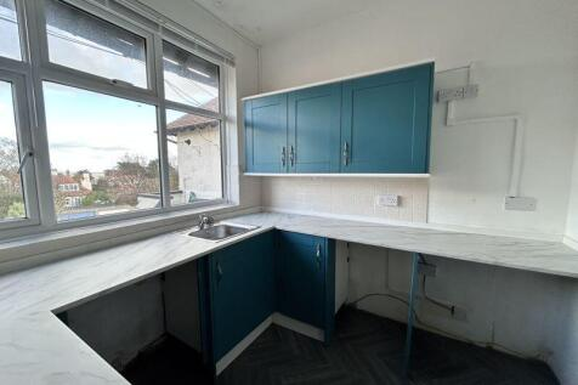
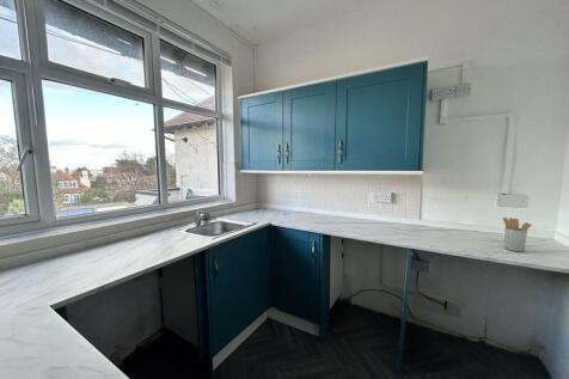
+ utensil holder (513, 233)
